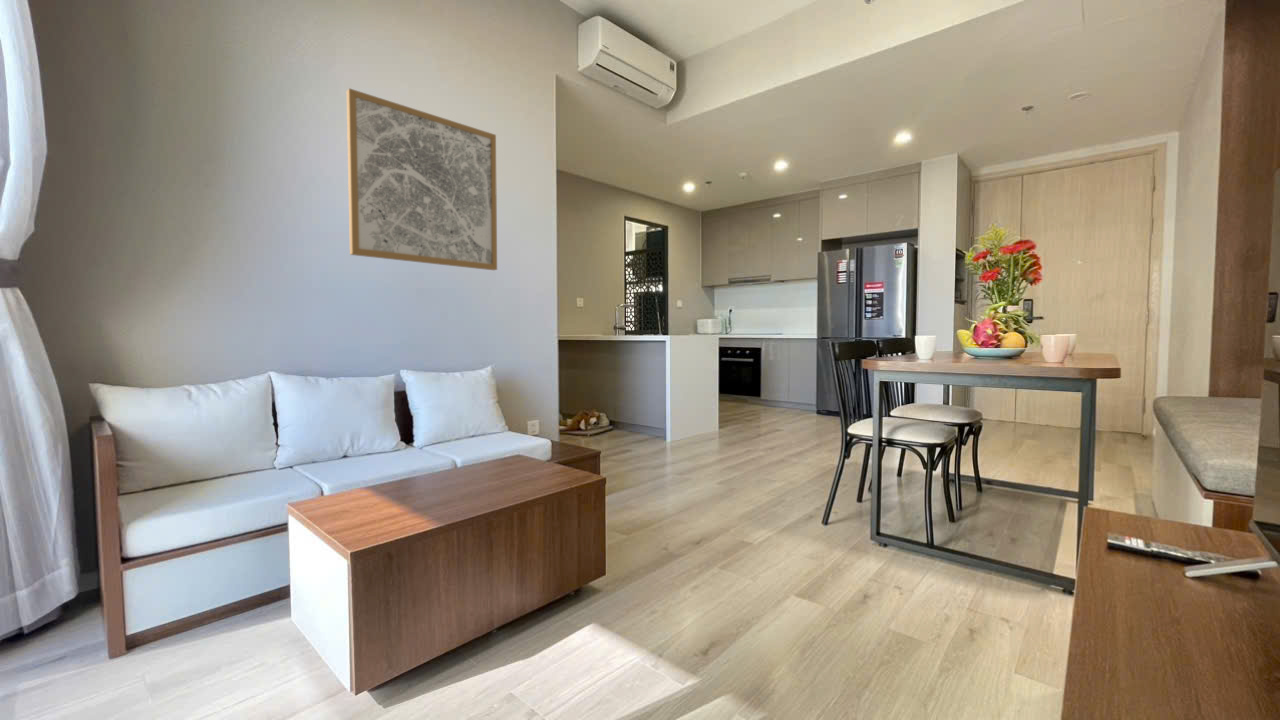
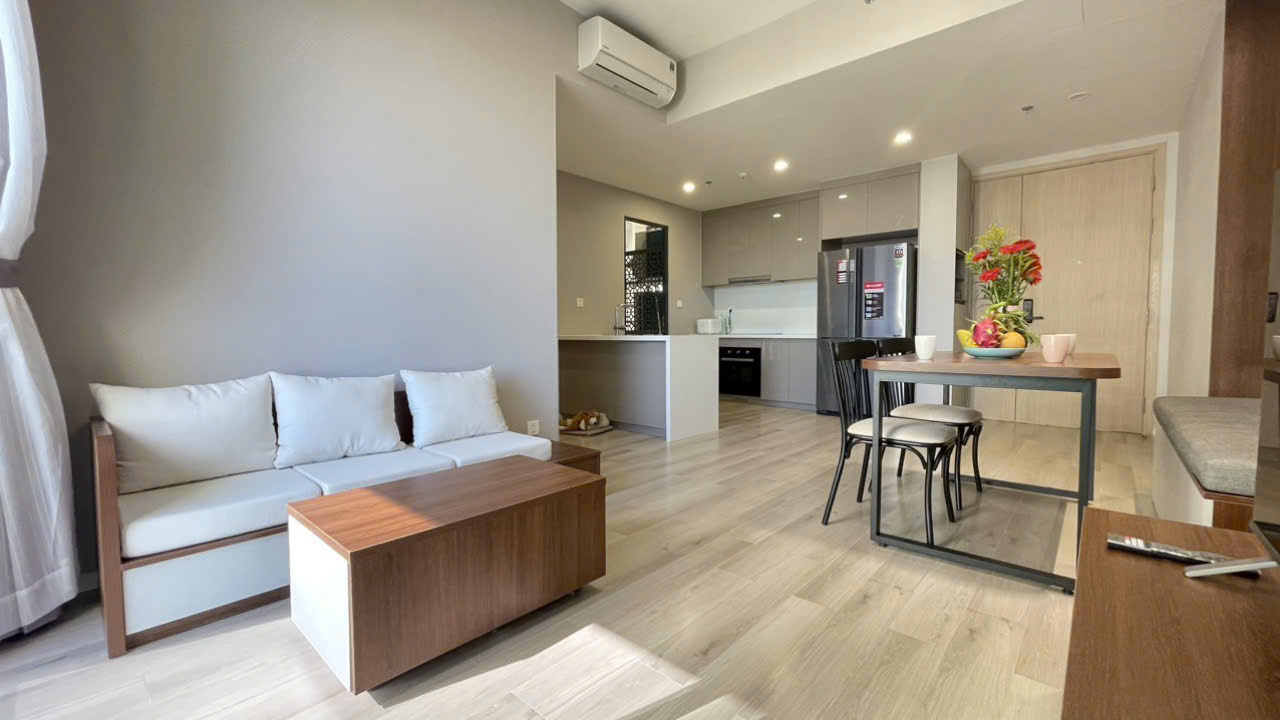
- wall art (429, 189)
